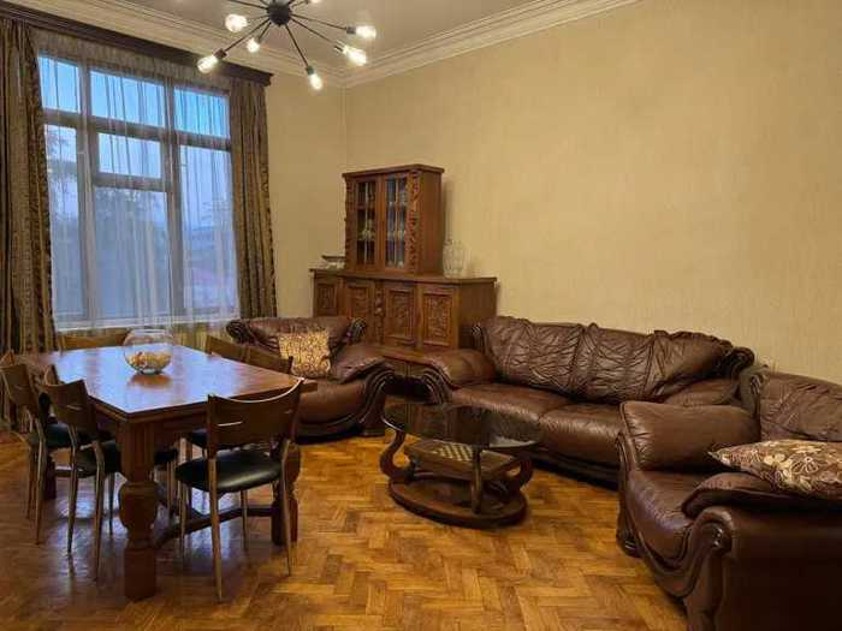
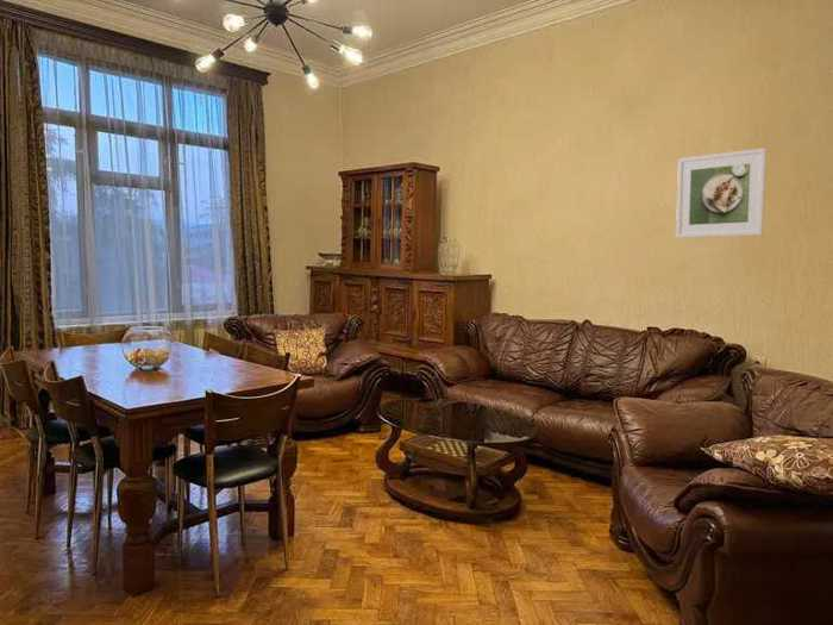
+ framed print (719, 195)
